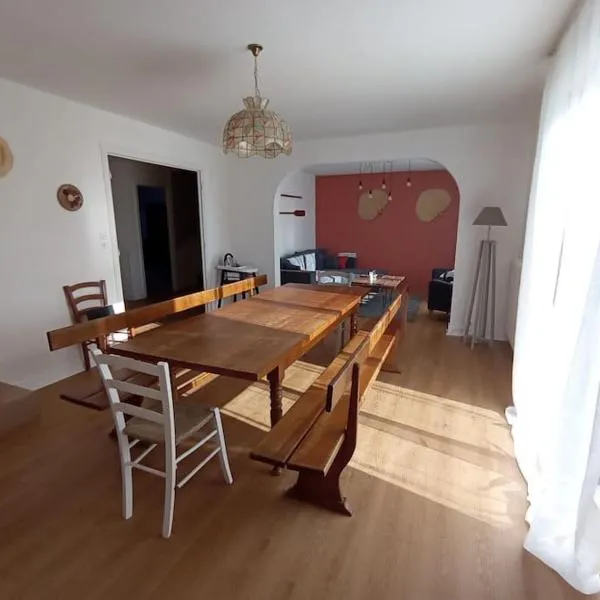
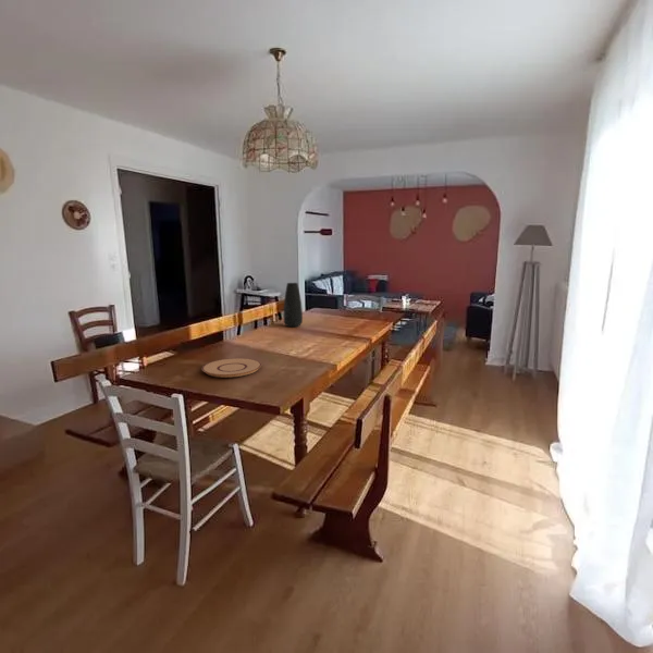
+ plate (232, 367)
+ vase (293, 304)
